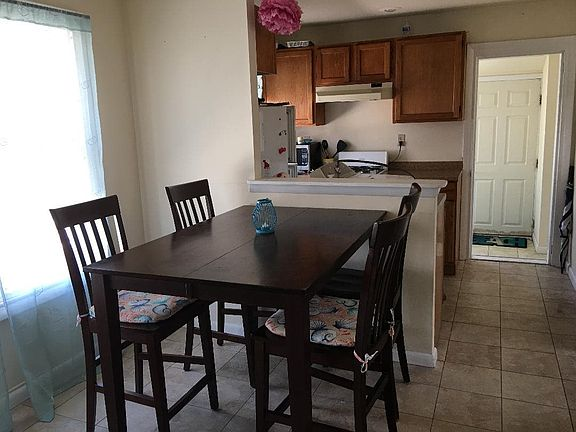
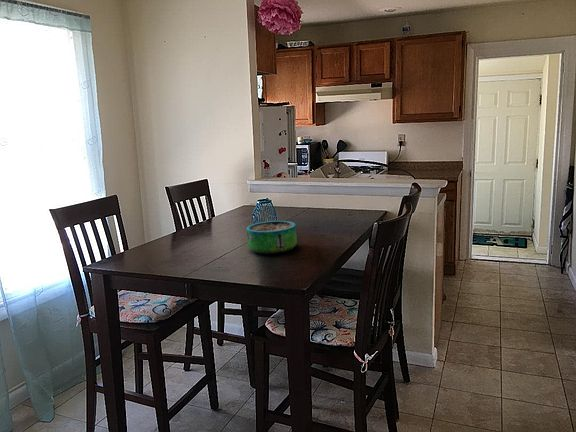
+ decorative bowl (271, 237)
